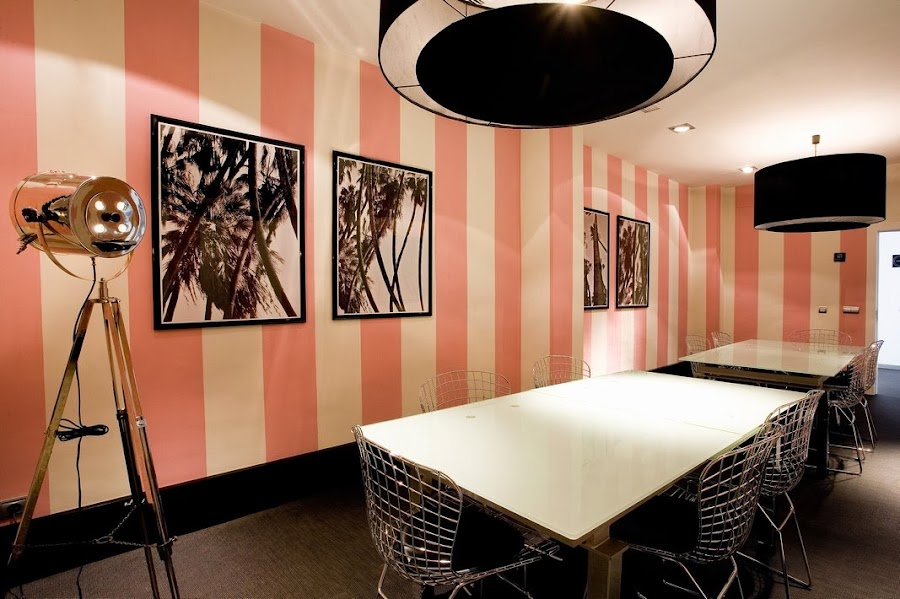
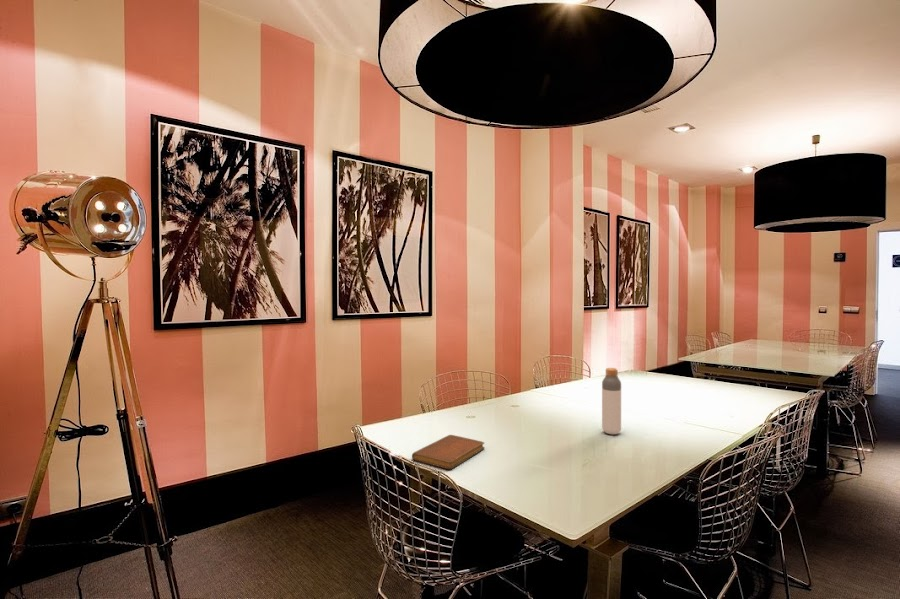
+ notebook (449, 450)
+ bottle (611, 400)
